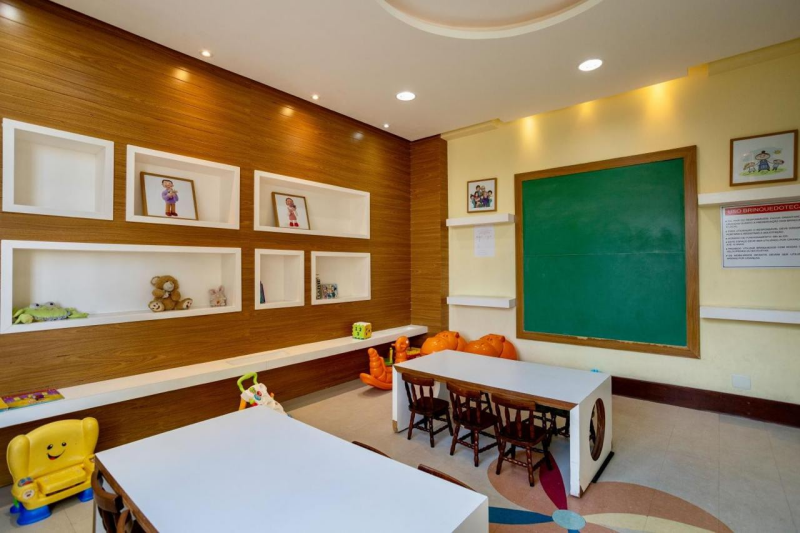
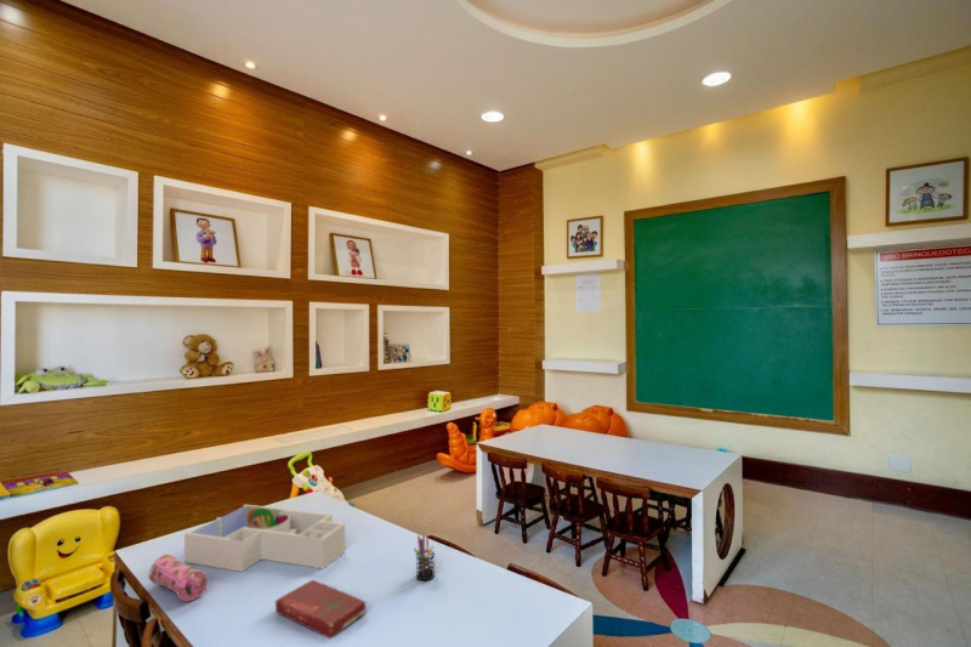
+ book (319, 606)
+ pen holder (422, 557)
+ pencil case (177, 577)
+ desk organizer (272, 538)
